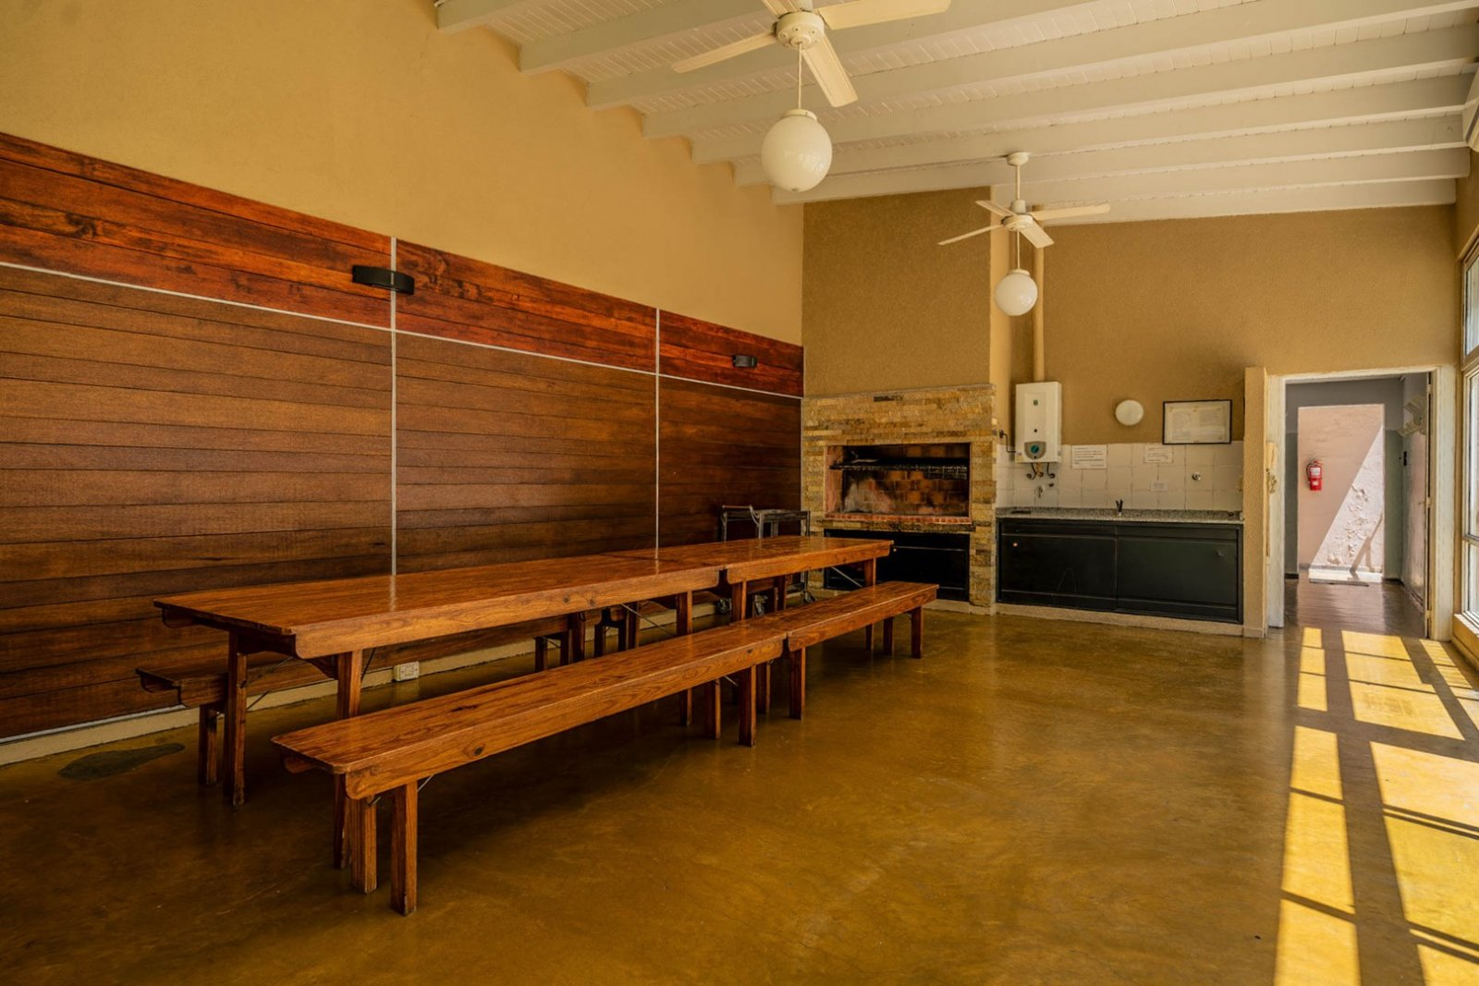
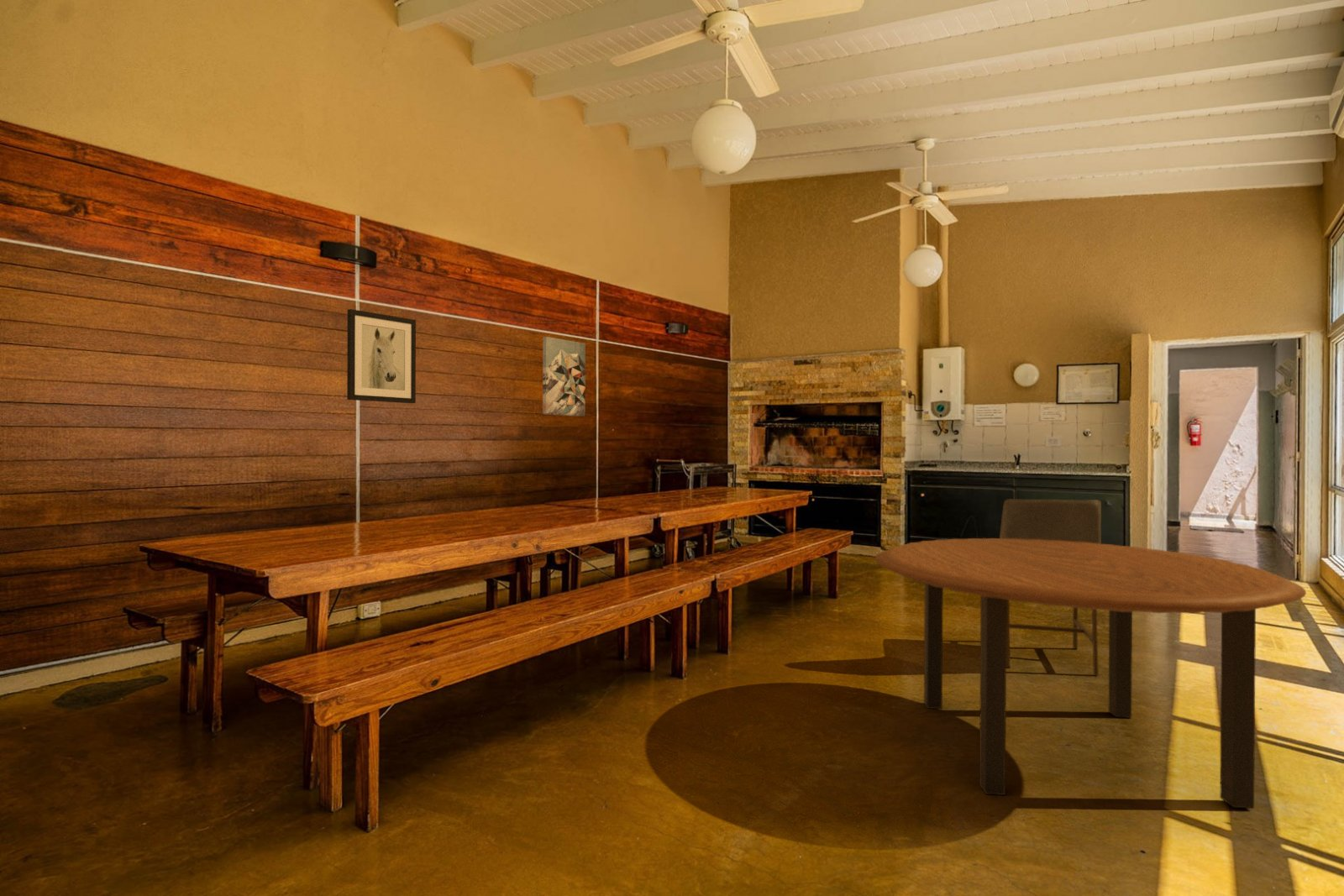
+ wall art (564, 377)
+ chair (1049, 540)
+ wall art (382, 358)
+ dining table (1109, 652)
